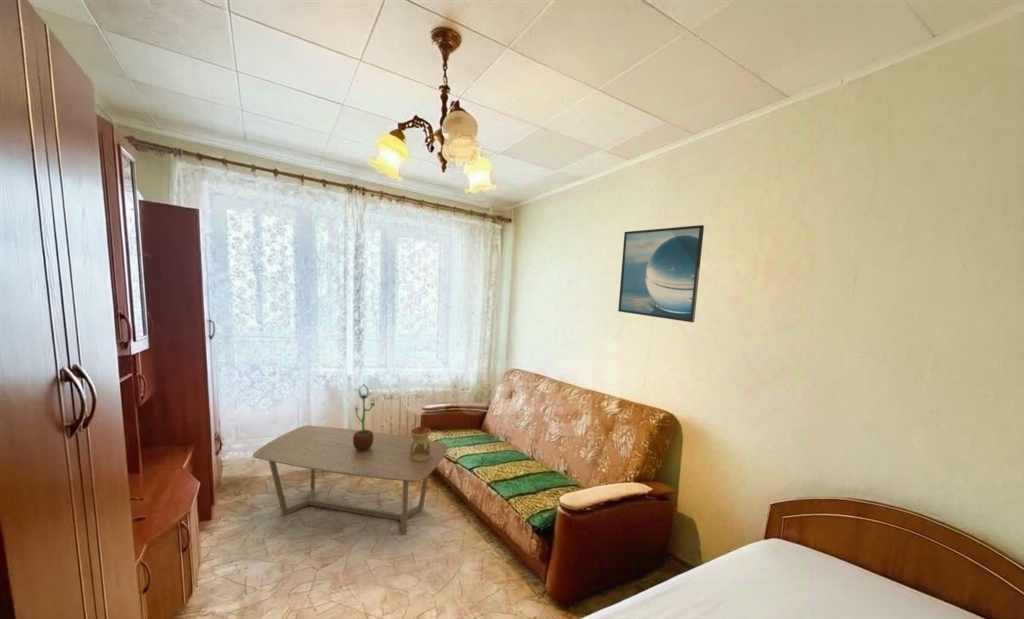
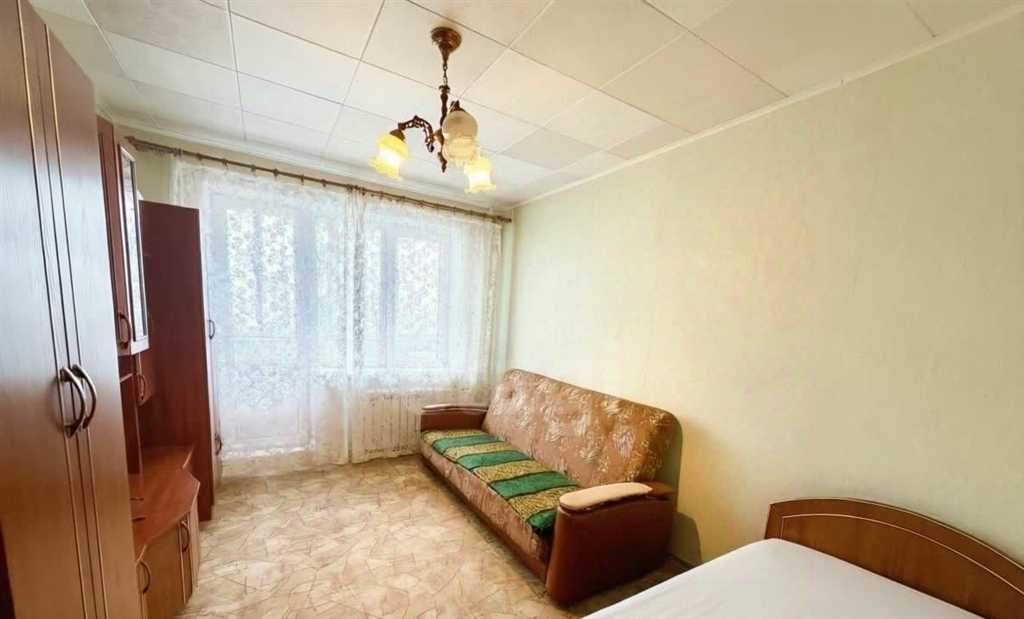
- oil burner (420, 442)
- coffee table (354, 475)
- potted flower (364, 416)
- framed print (656, 273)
